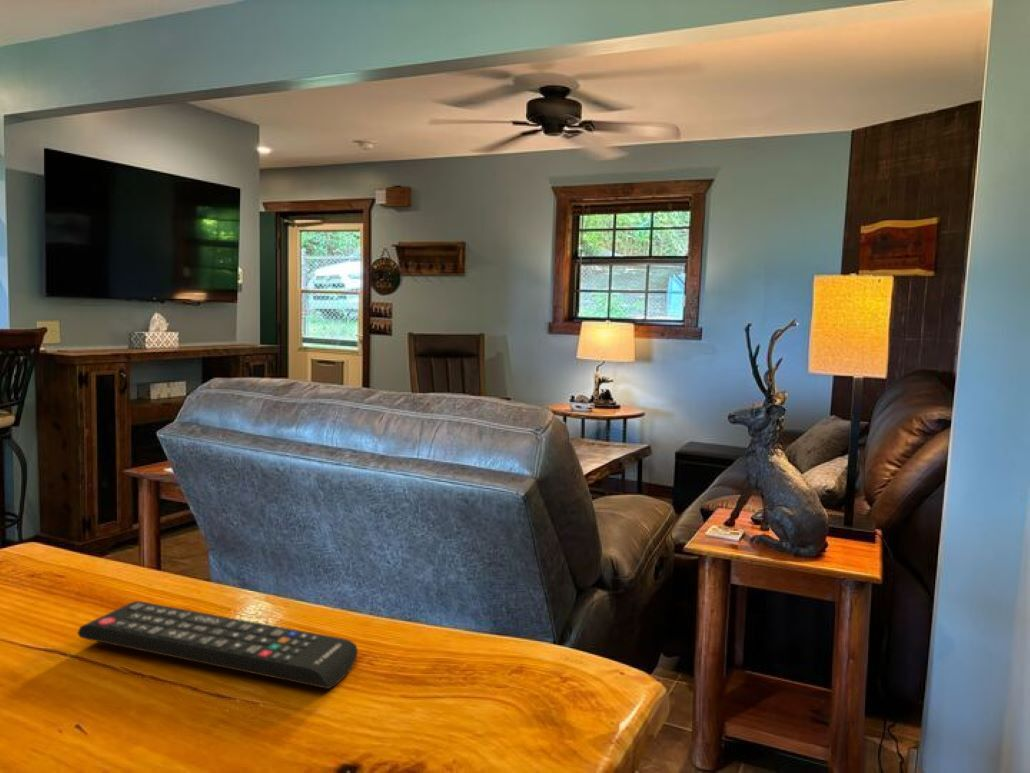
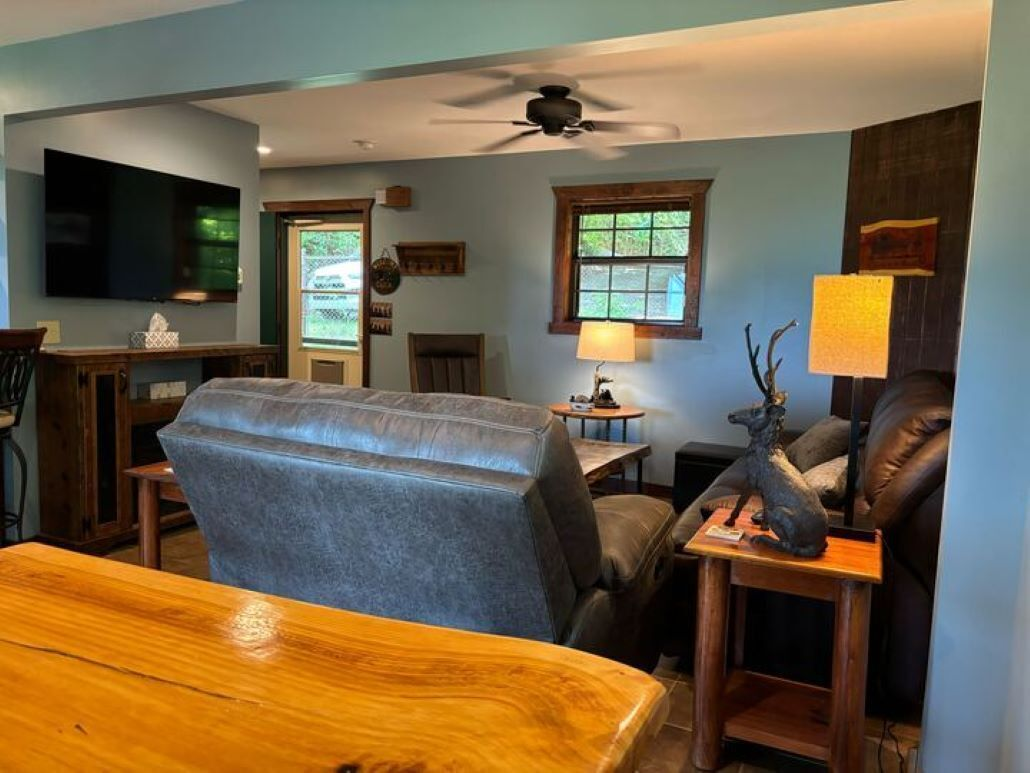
- remote control (216, 643)
